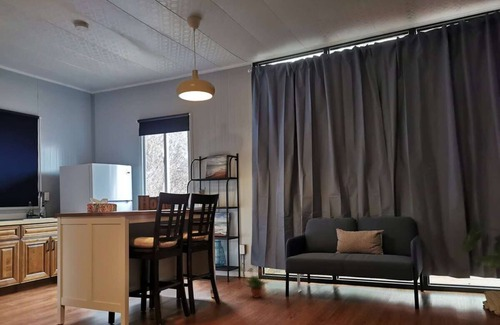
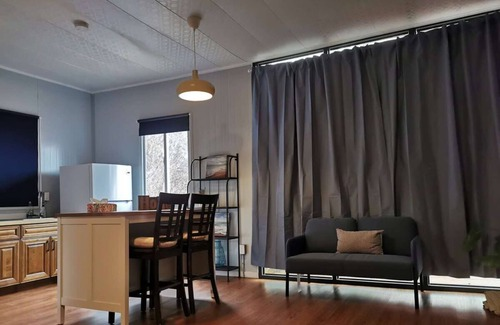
- potted plant (255, 282)
